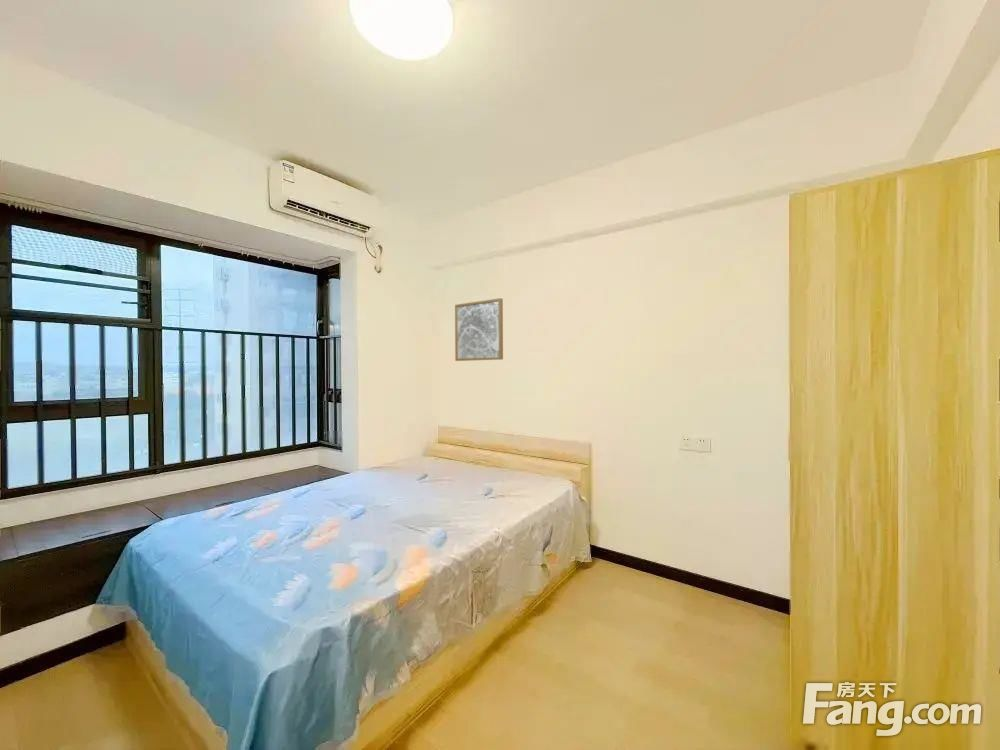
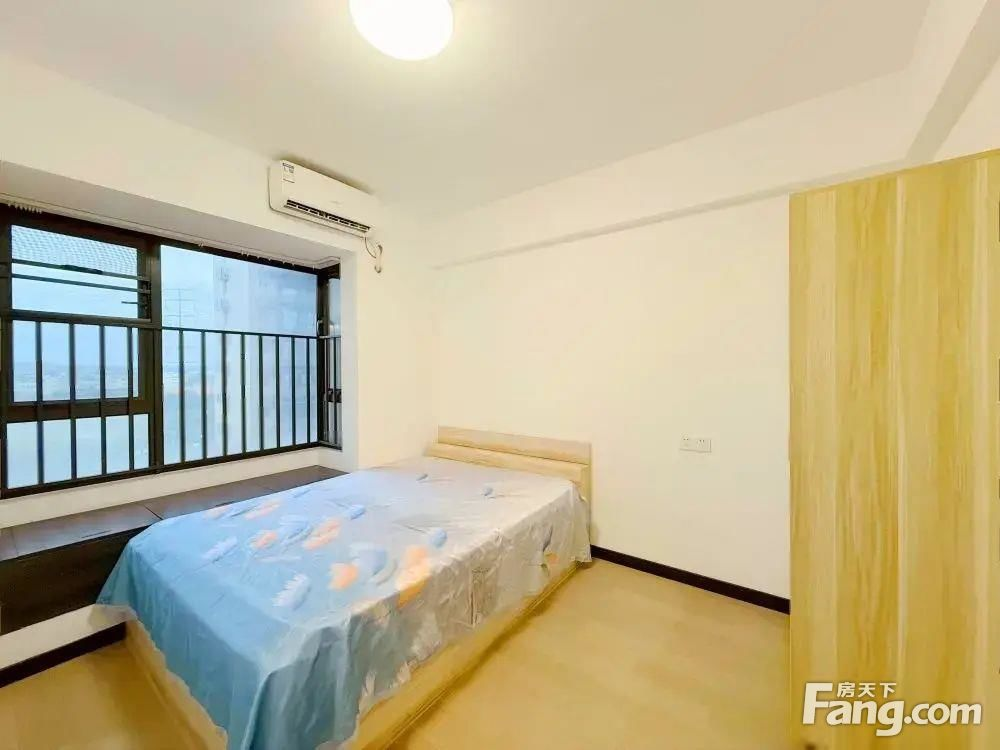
- wall art (478, 331)
